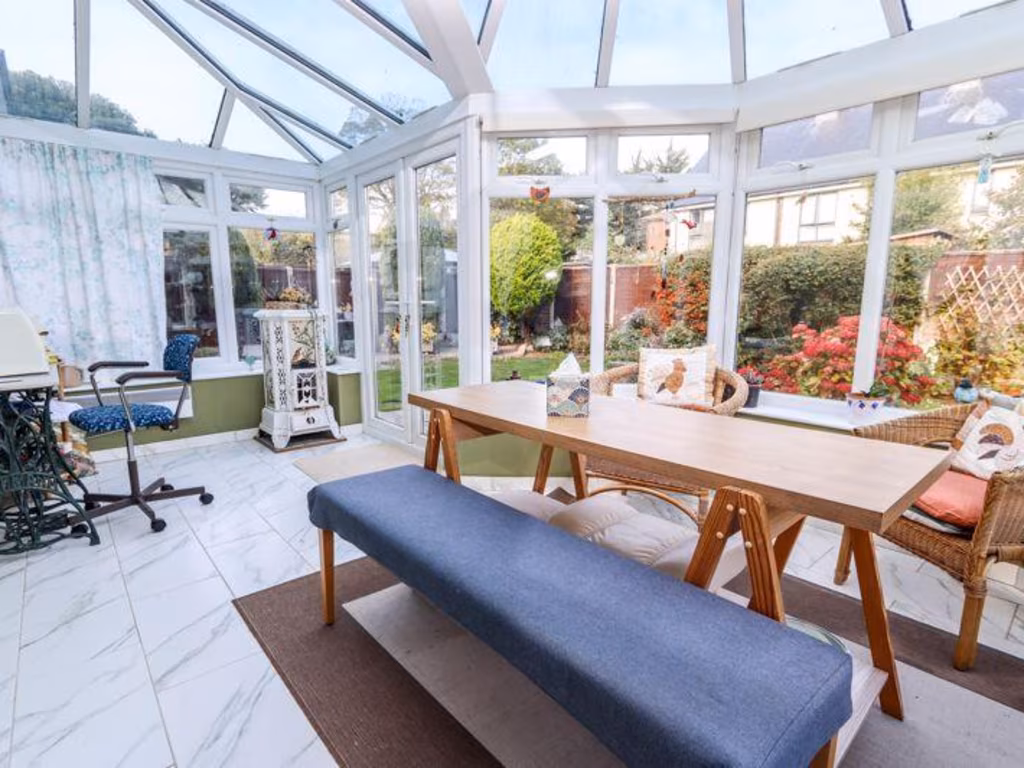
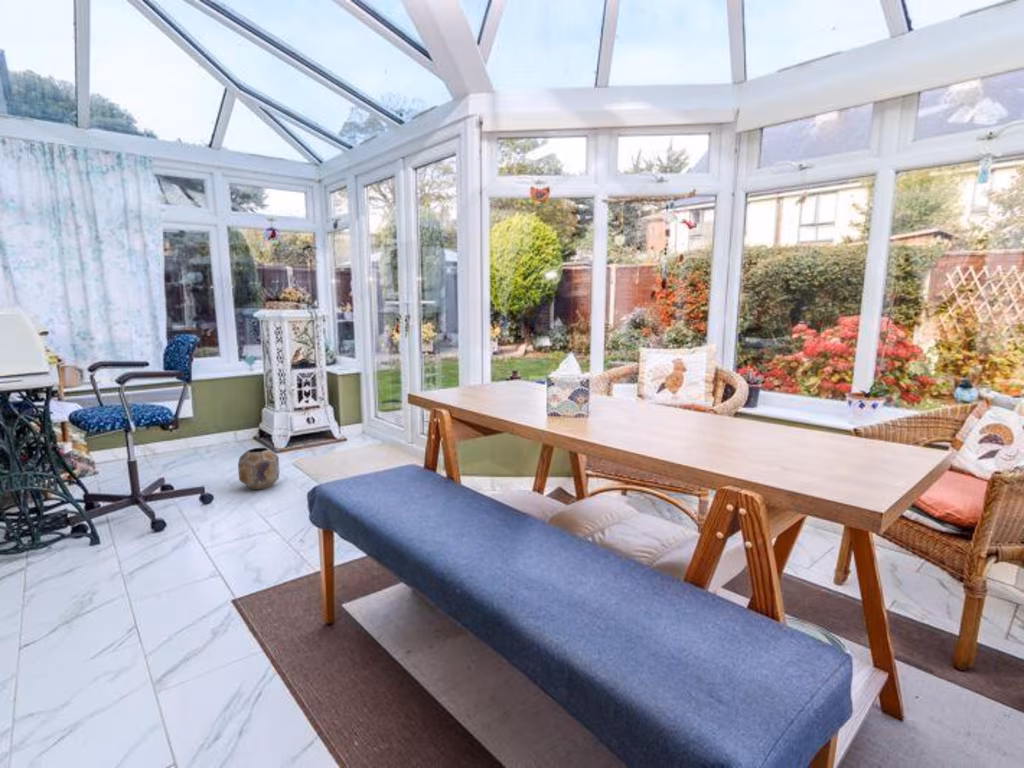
+ planter (259, 468)
